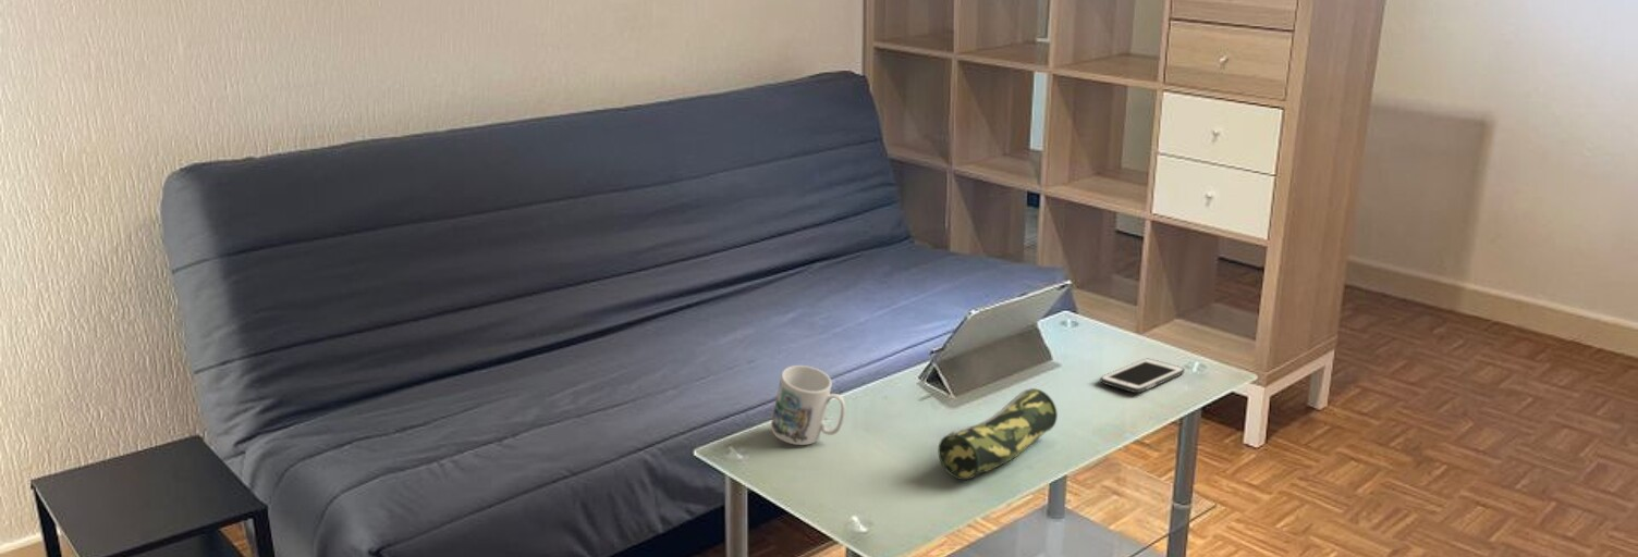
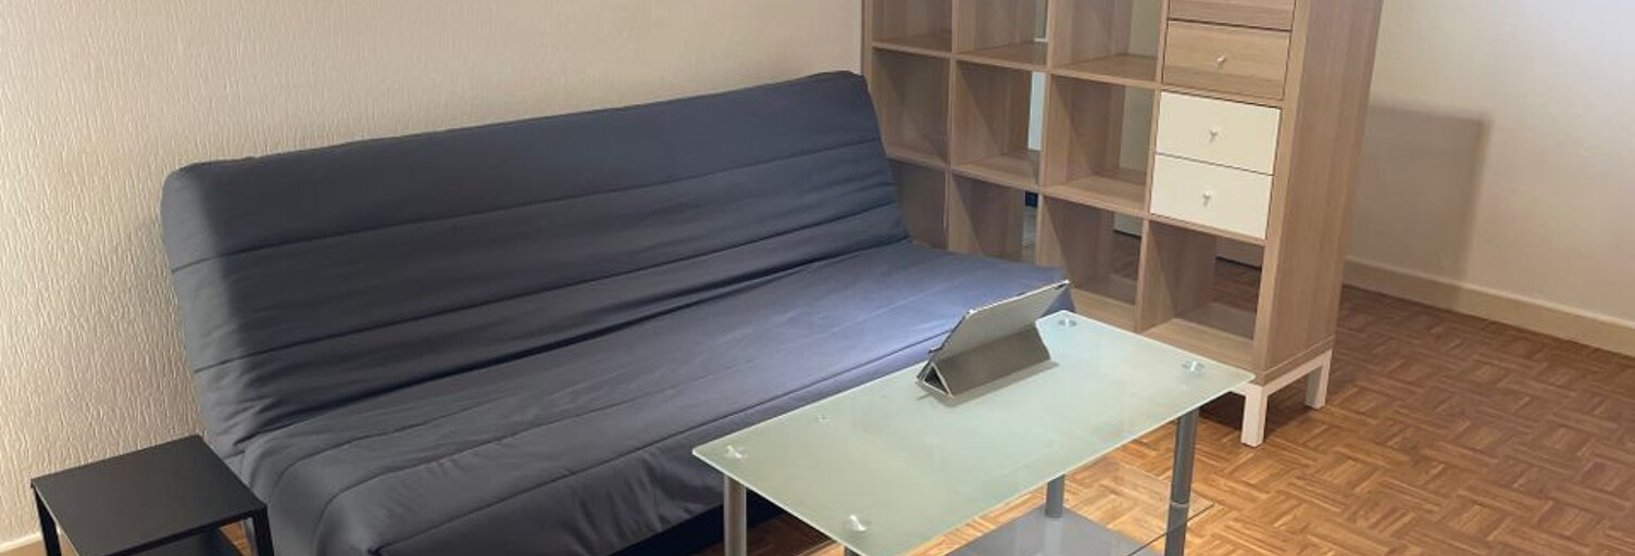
- mug (808, 405)
- cell phone (1142, 375)
- pencil case (998, 434)
